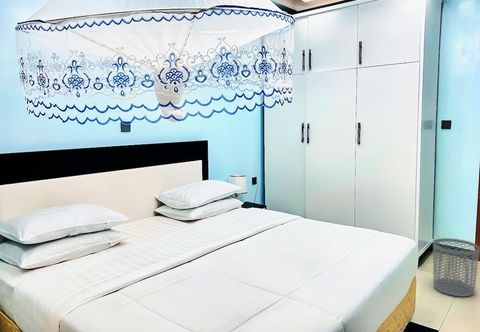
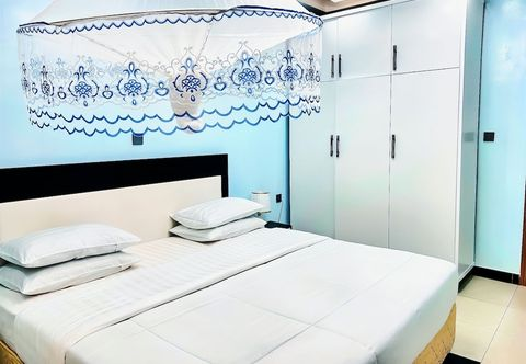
- waste bin (454, 266)
